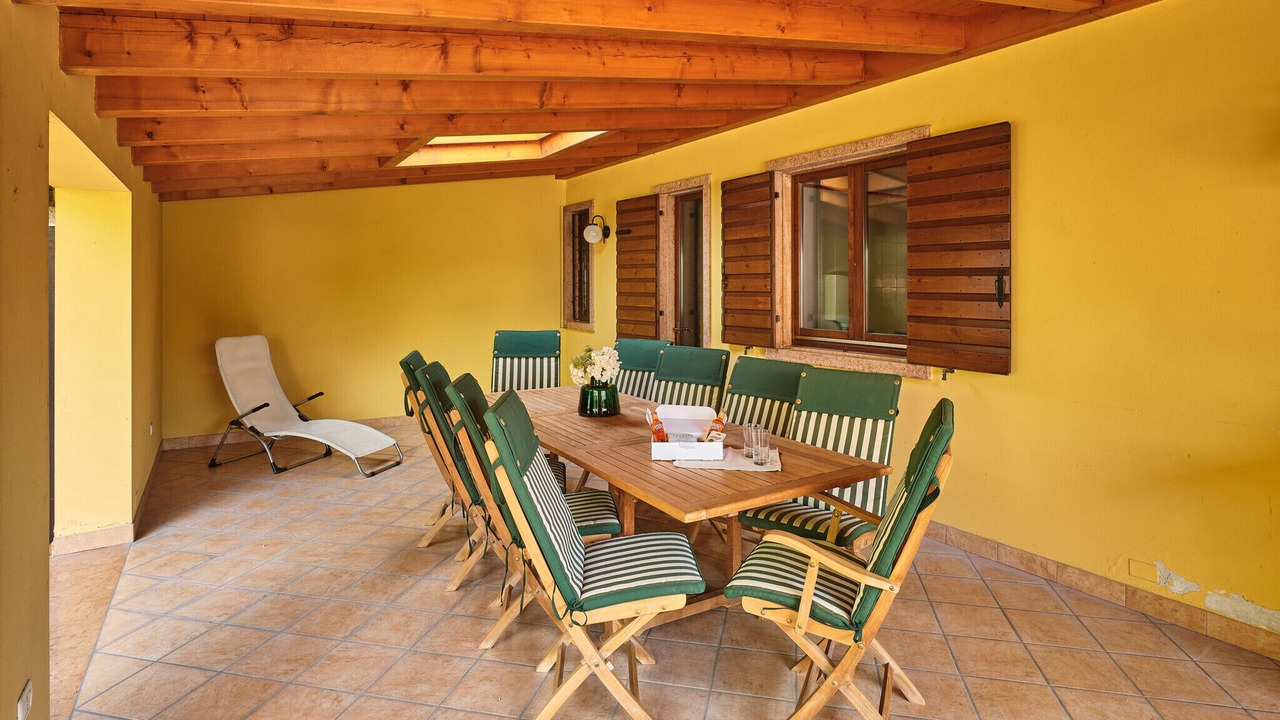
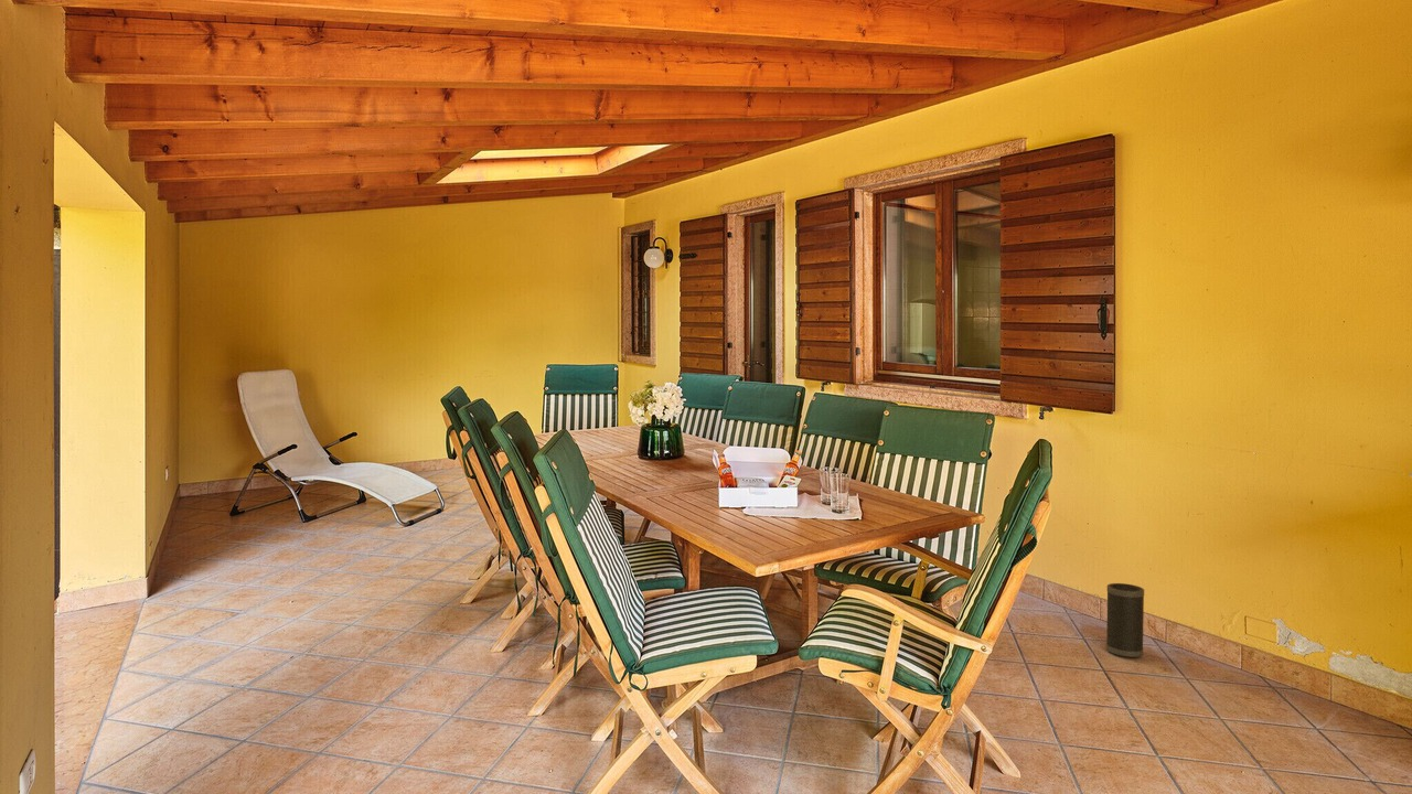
+ speaker (1124, 620)
